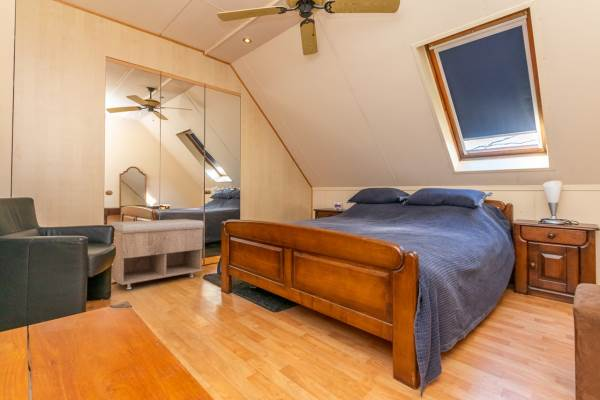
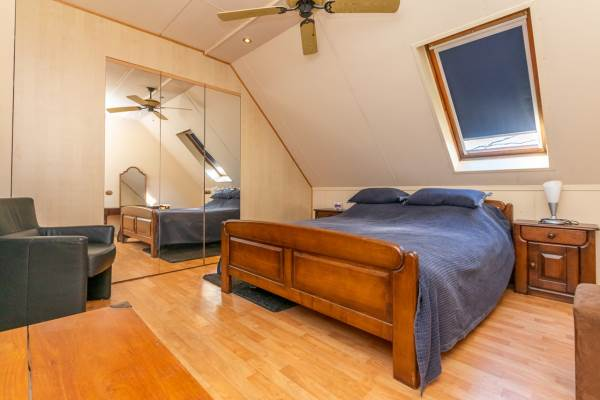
- storage bench (157, 250)
